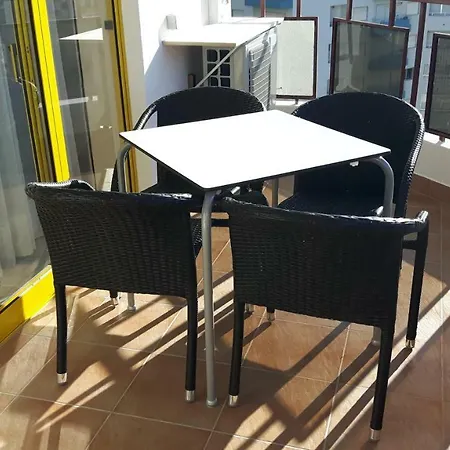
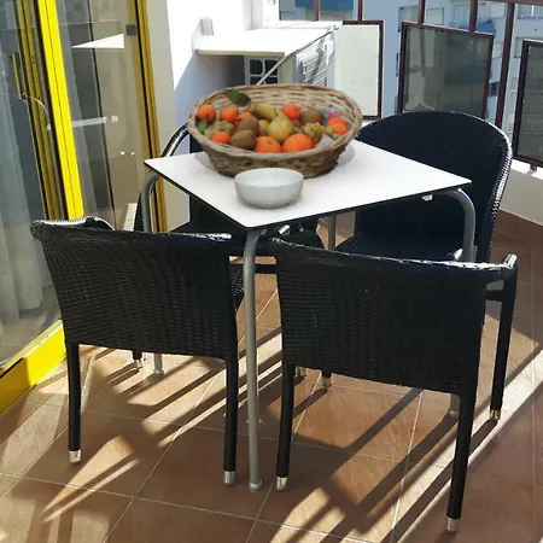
+ cereal bowl (269, 189)
+ fruit basket (274, 130)
